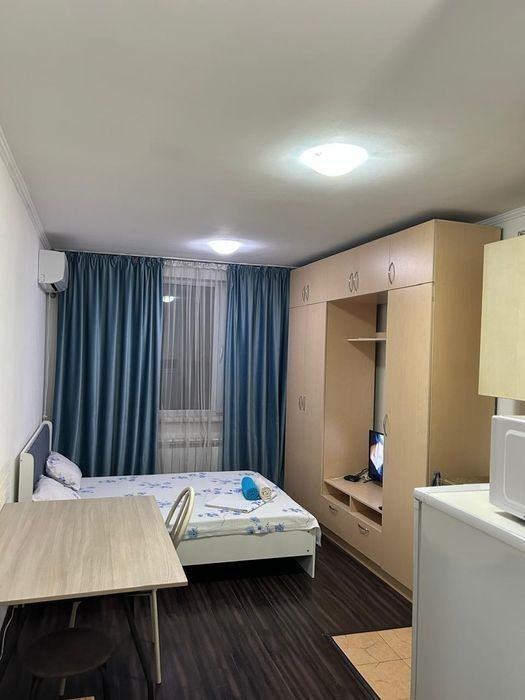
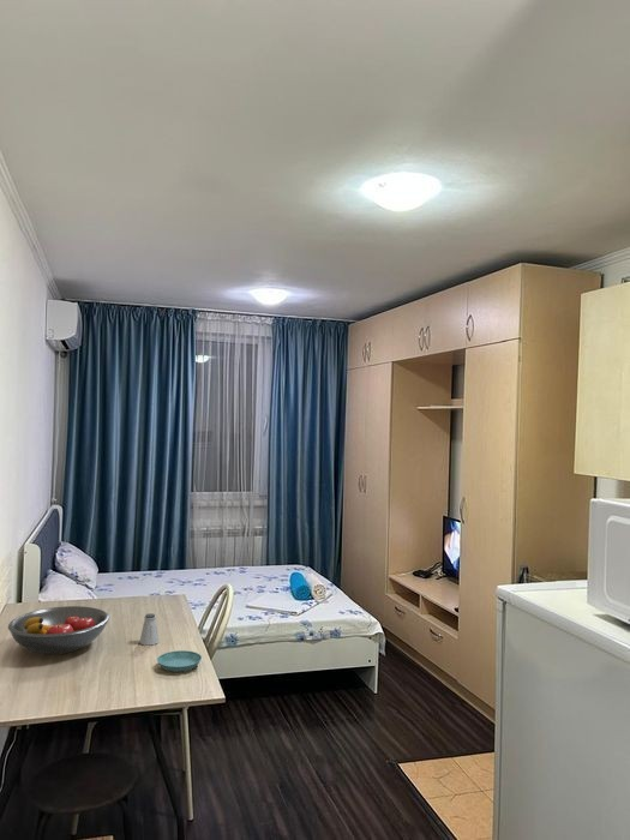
+ saucer (179, 661)
+ fruit bowl (60, 629)
+ saltshaker (149, 628)
